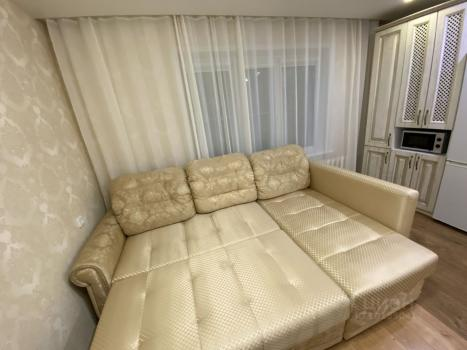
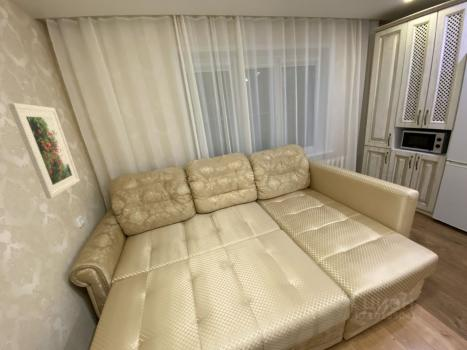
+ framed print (51, 149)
